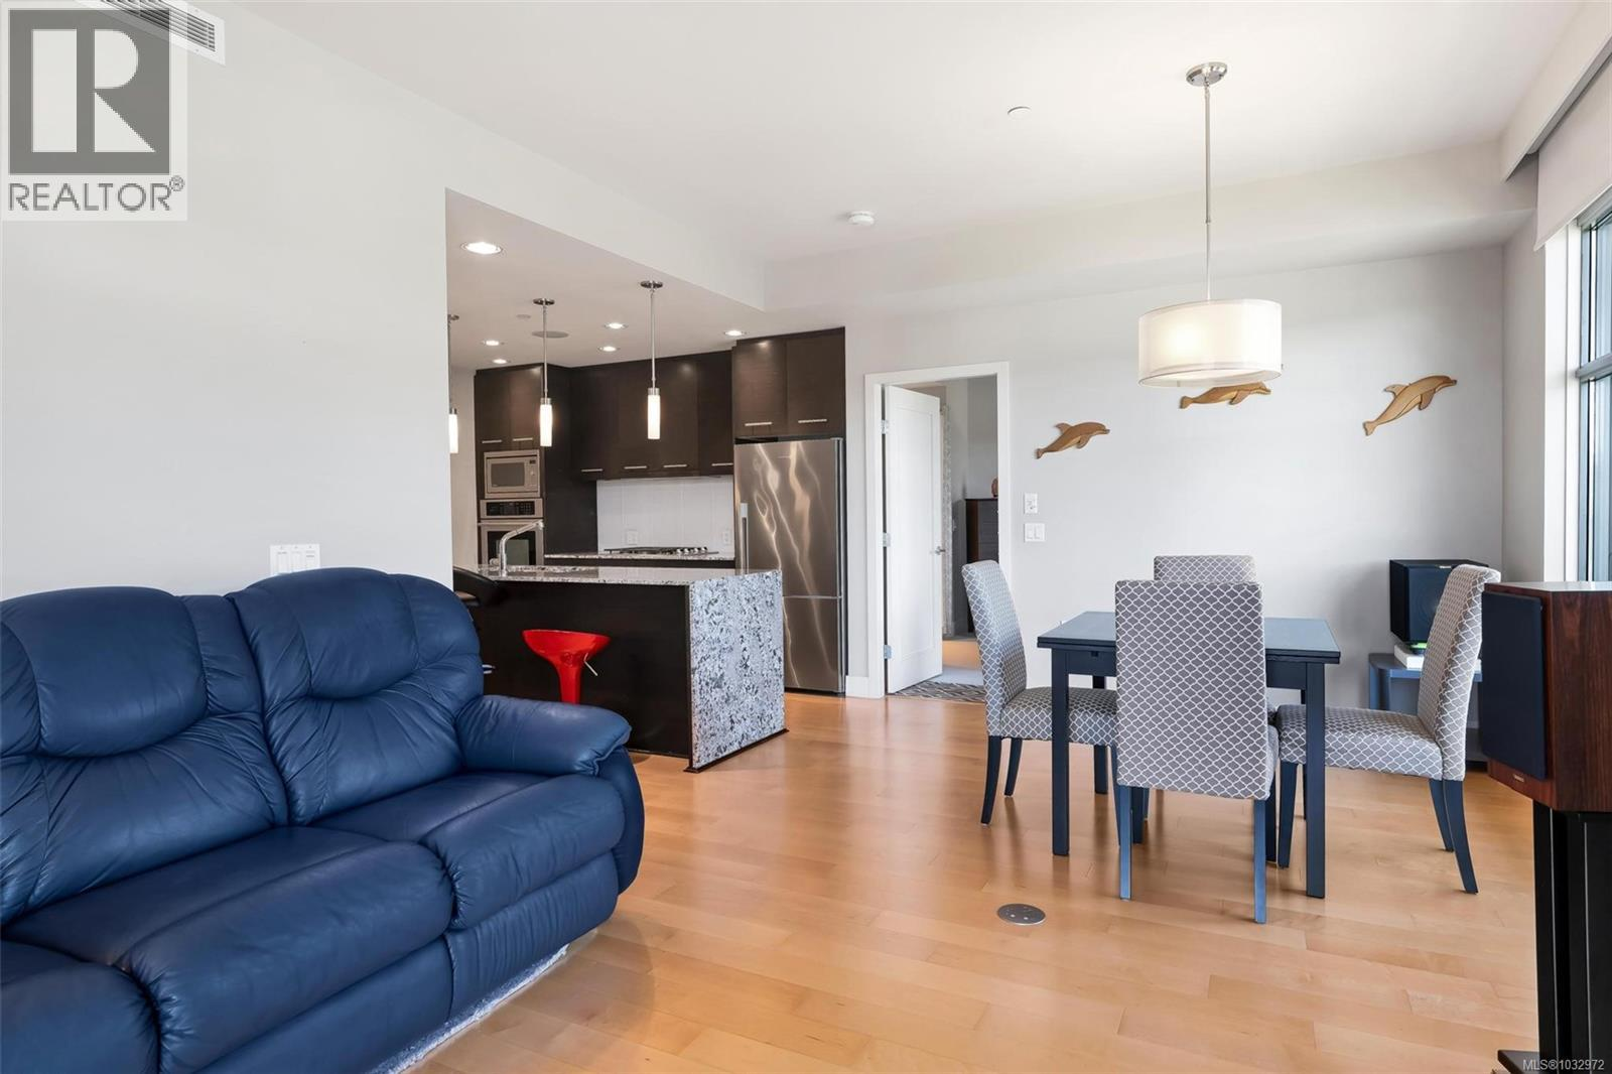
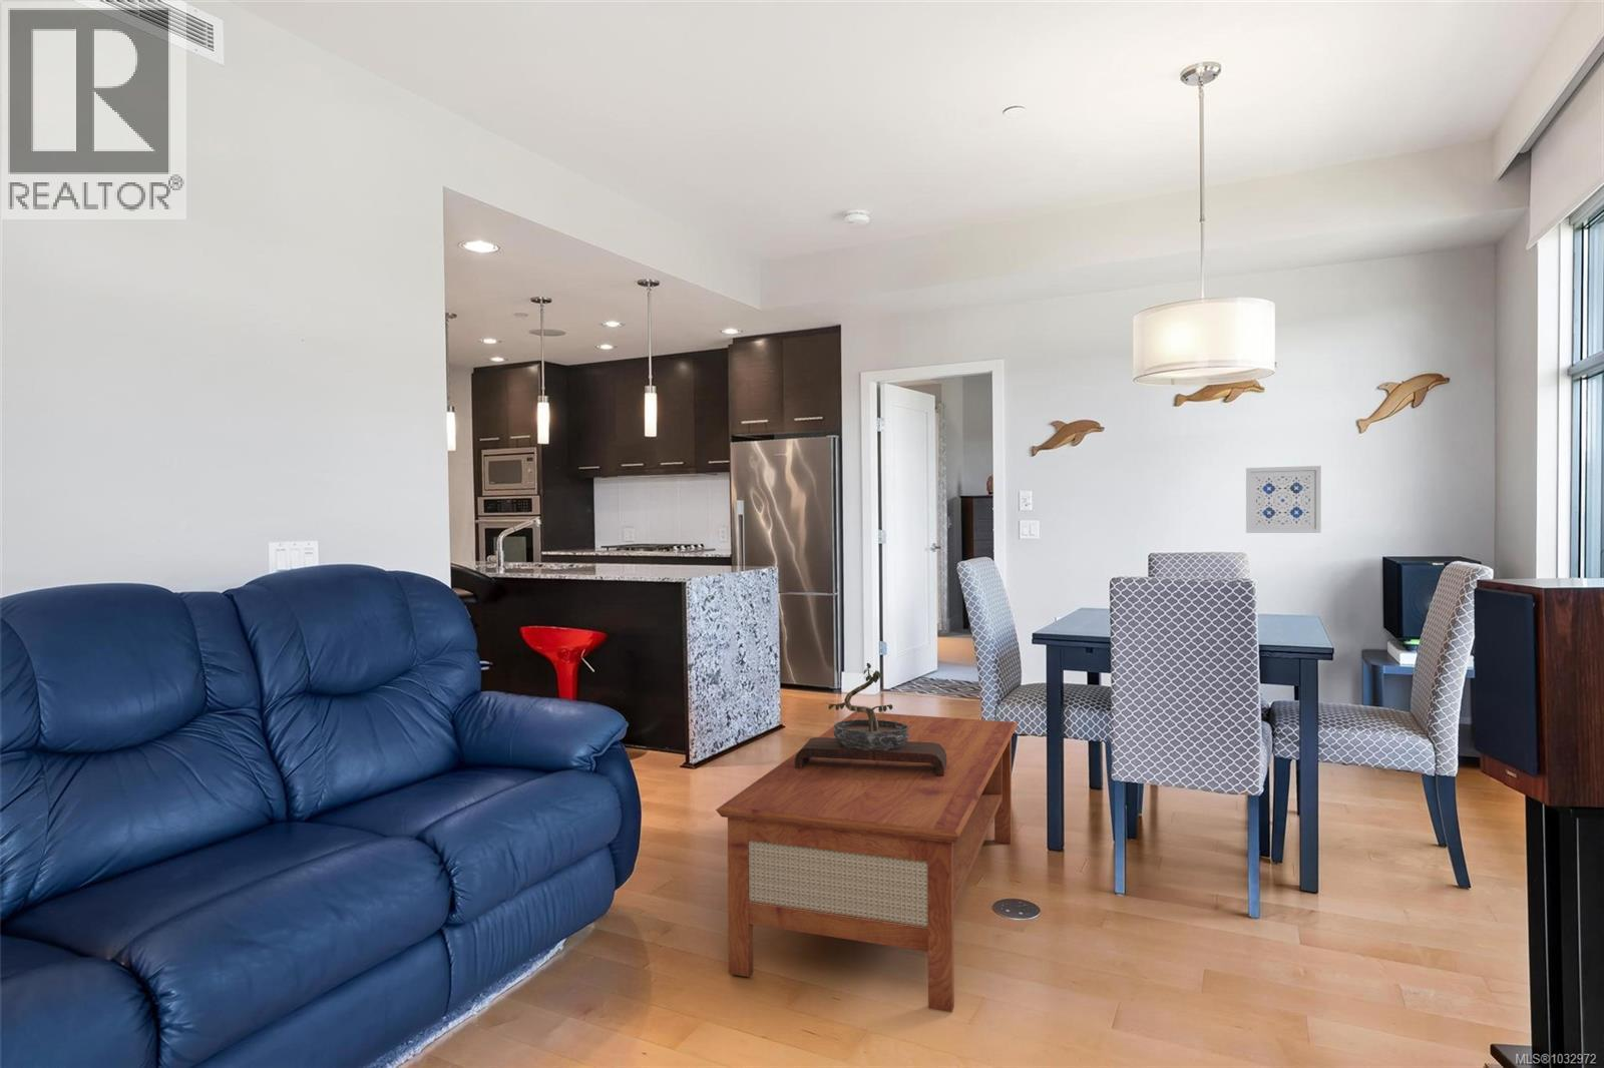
+ bonsai tree (871, 714)
+ coffee table (893, 826)
+ wall art (1282, 499)
